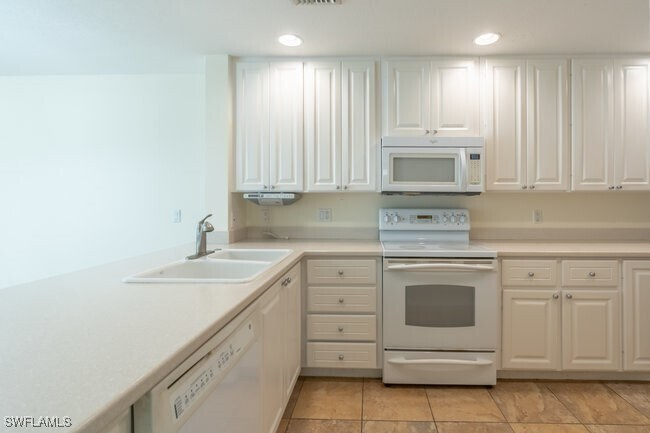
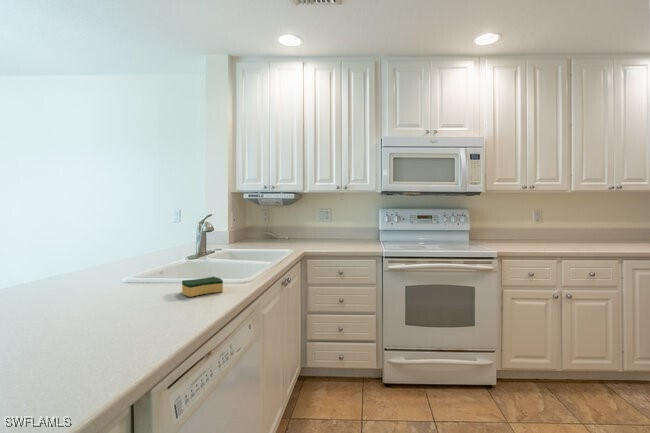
+ sponge (202, 286)
